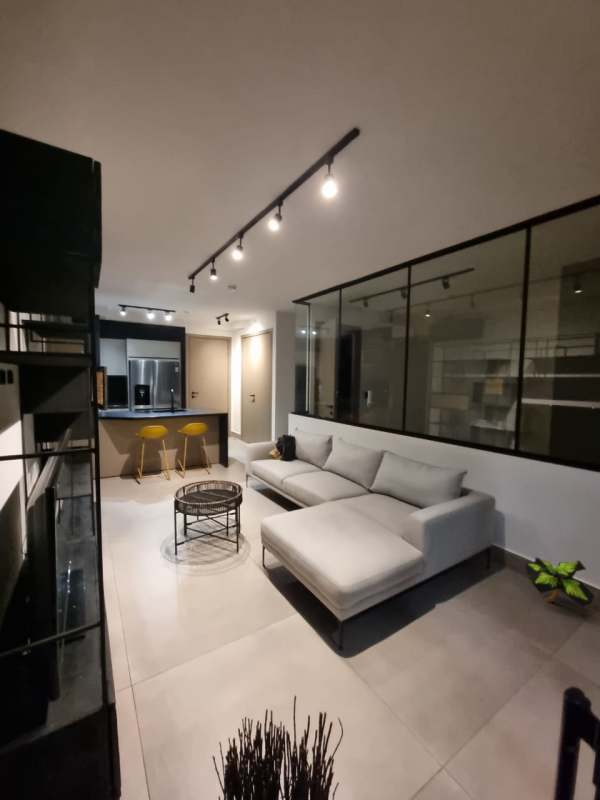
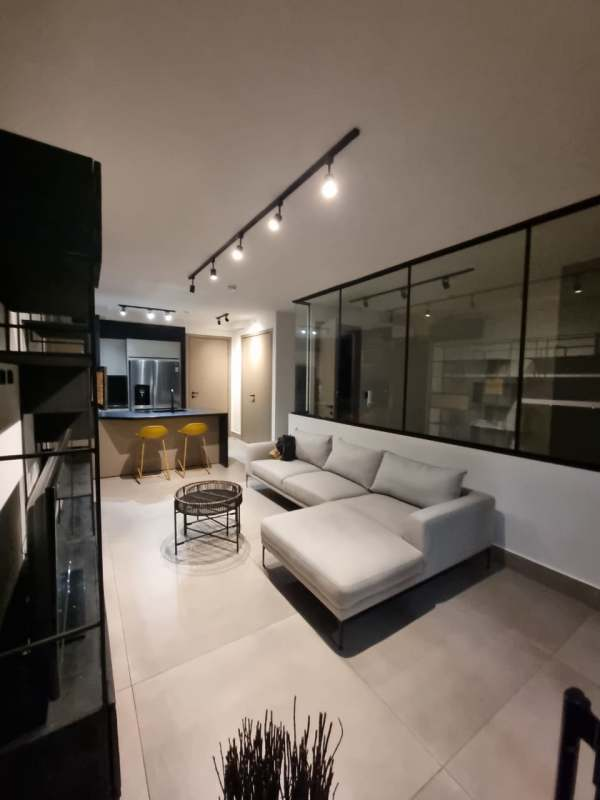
- decorative plant (557, 582)
